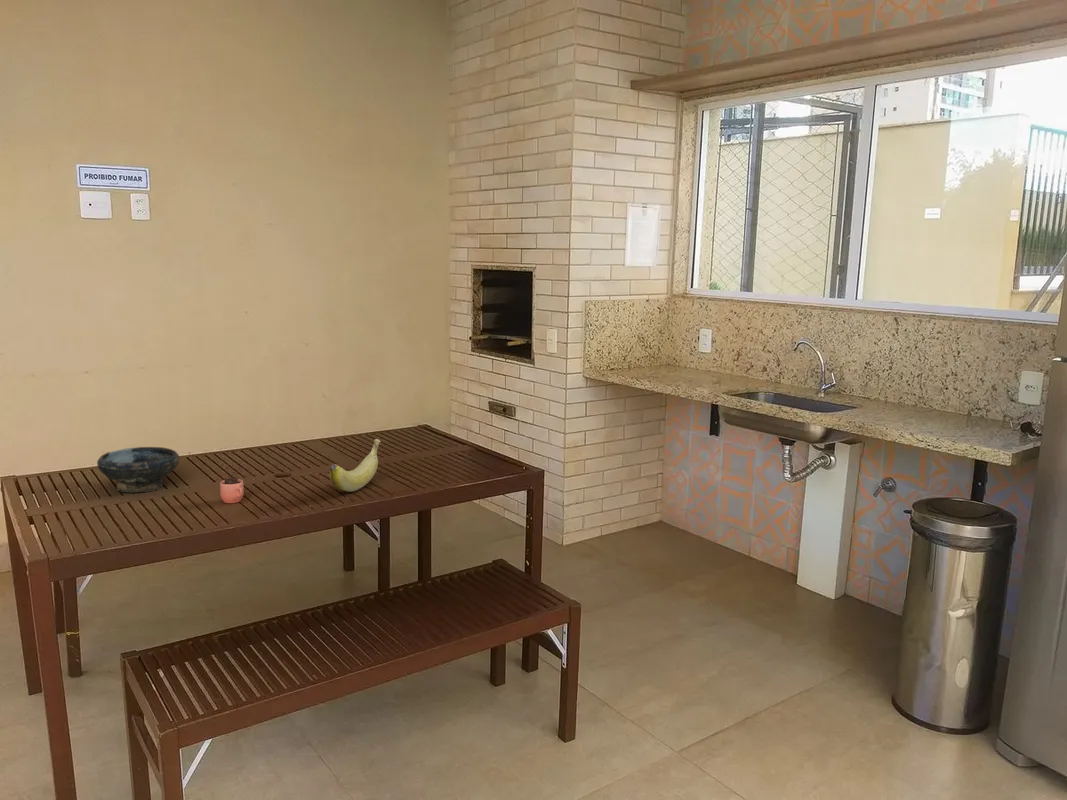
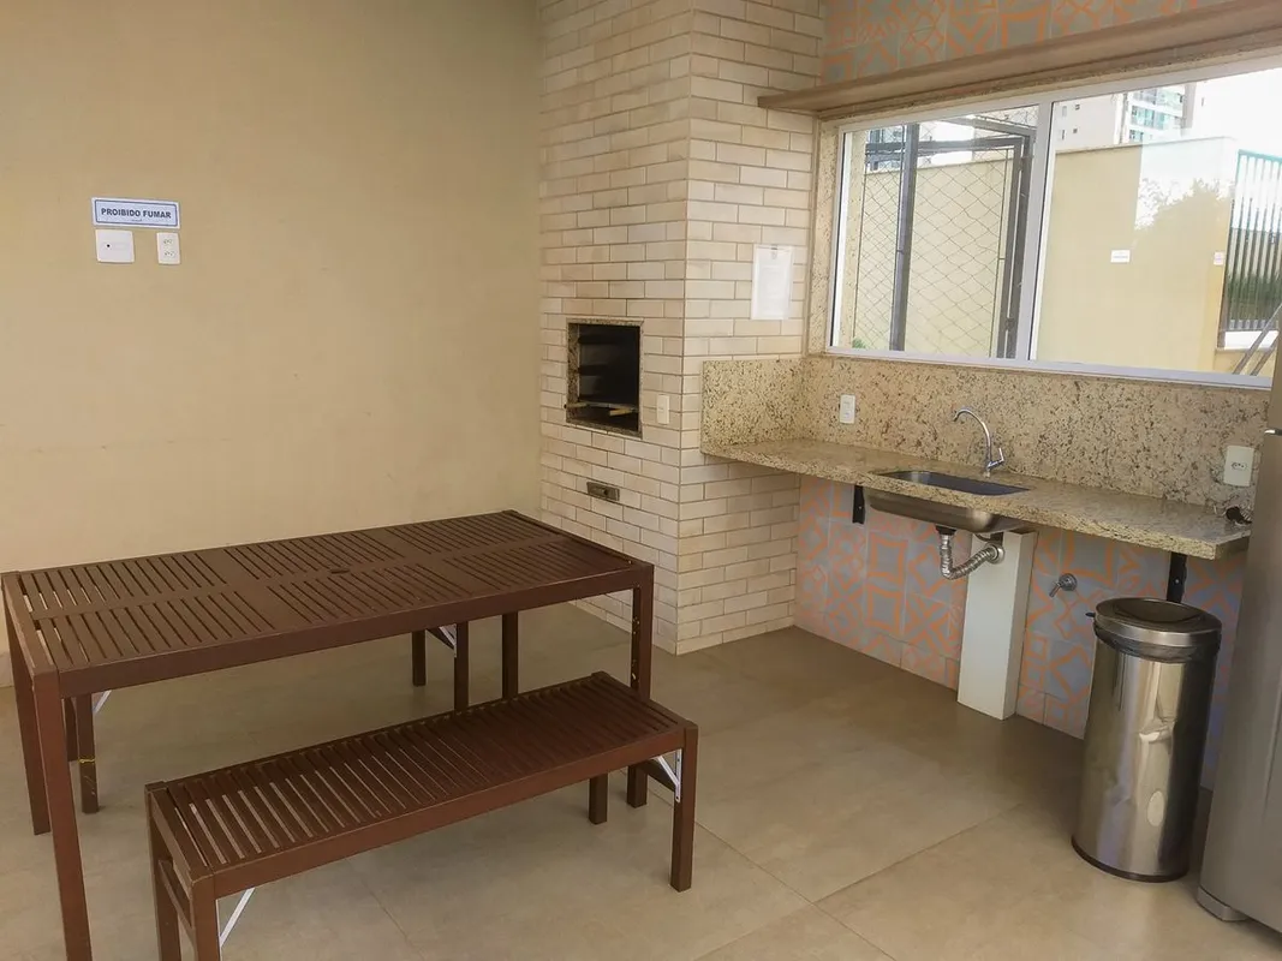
- bowl (139, 470)
- banana (356, 467)
- cocoa (232, 482)
